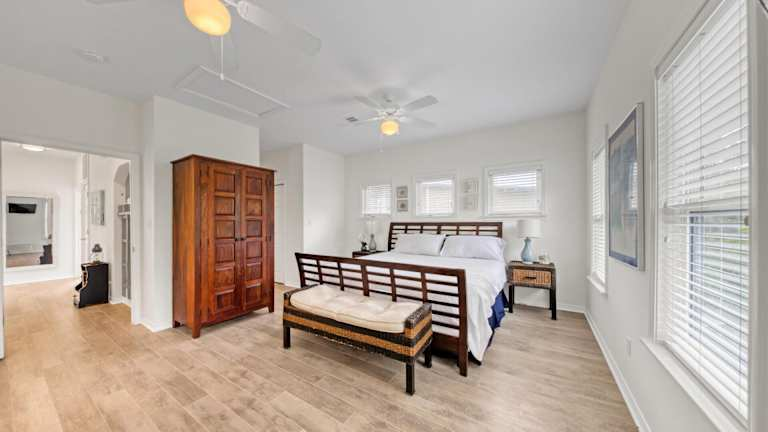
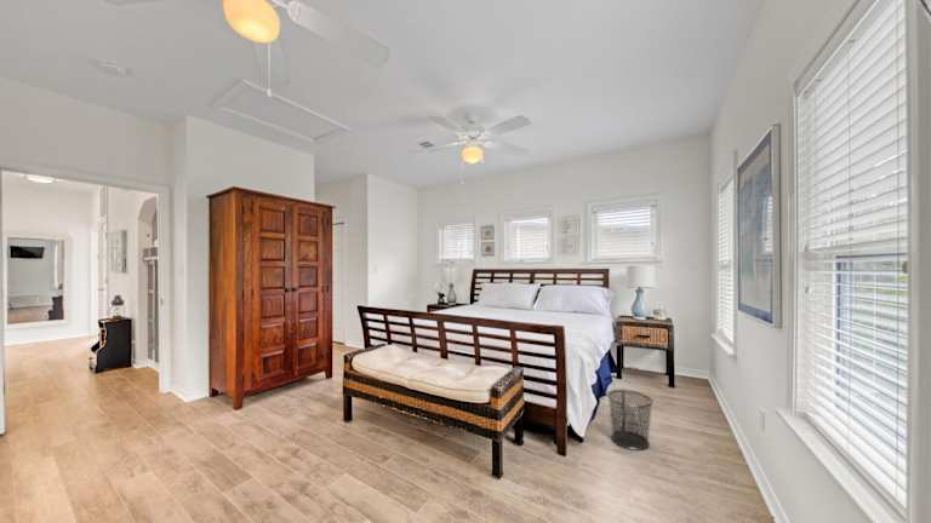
+ waste bin (629, 418)
